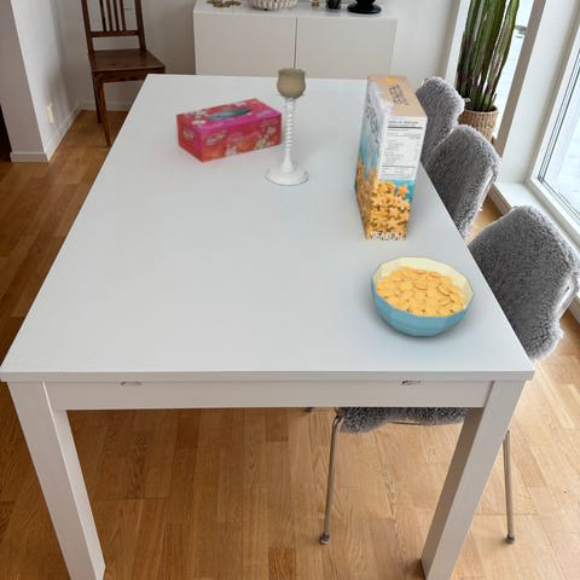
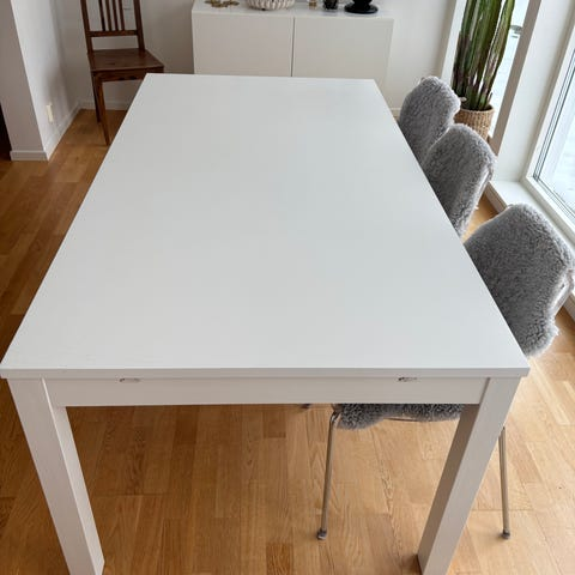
- tissue box (230, 129)
- cereal bowl (417, 304)
- candle holder (289, 126)
- cereal box (385, 156)
